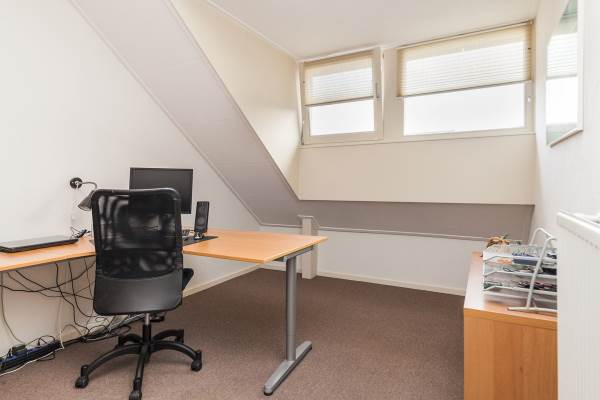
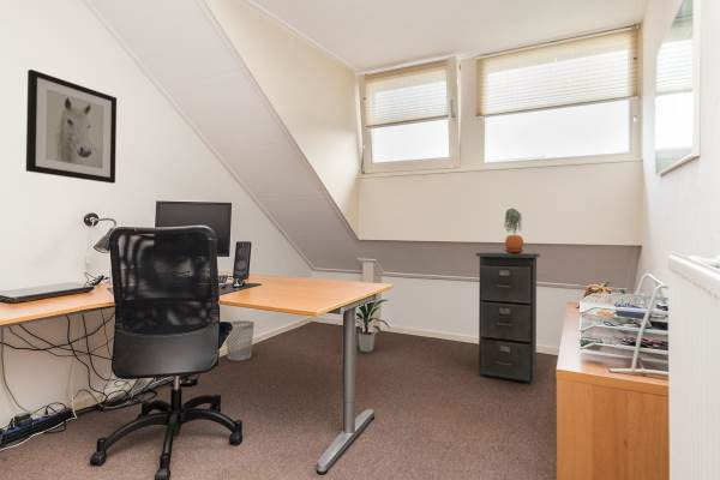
+ wastebasket (239, 340)
+ indoor plant (365, 318)
+ filing cabinet (508, 313)
+ wall art (74, 131)
+ potted plant (512, 230)
